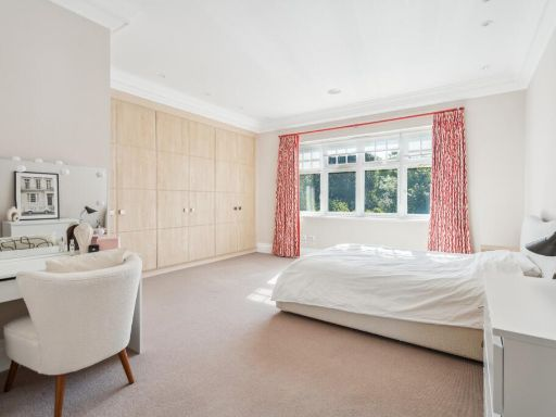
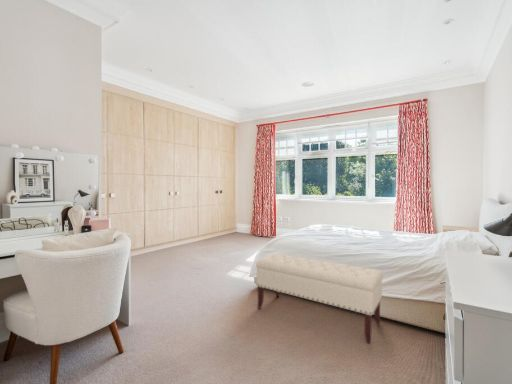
+ bench (315, 289)
